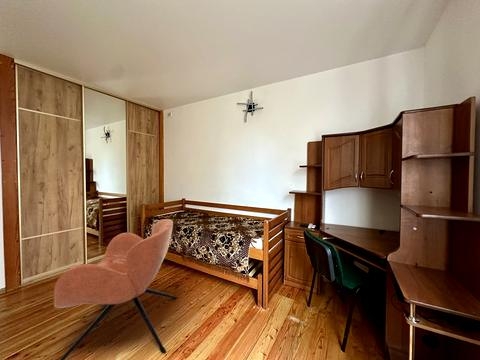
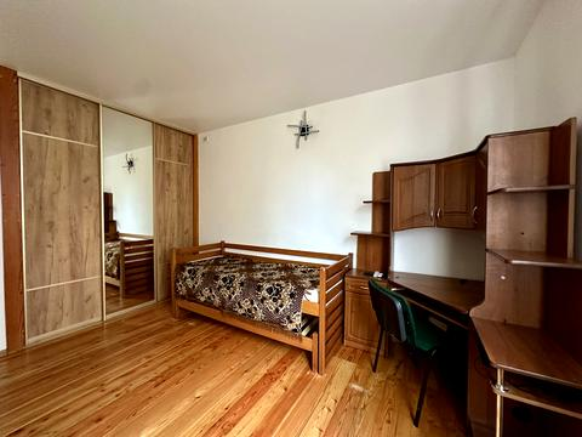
- armchair (127, 275)
